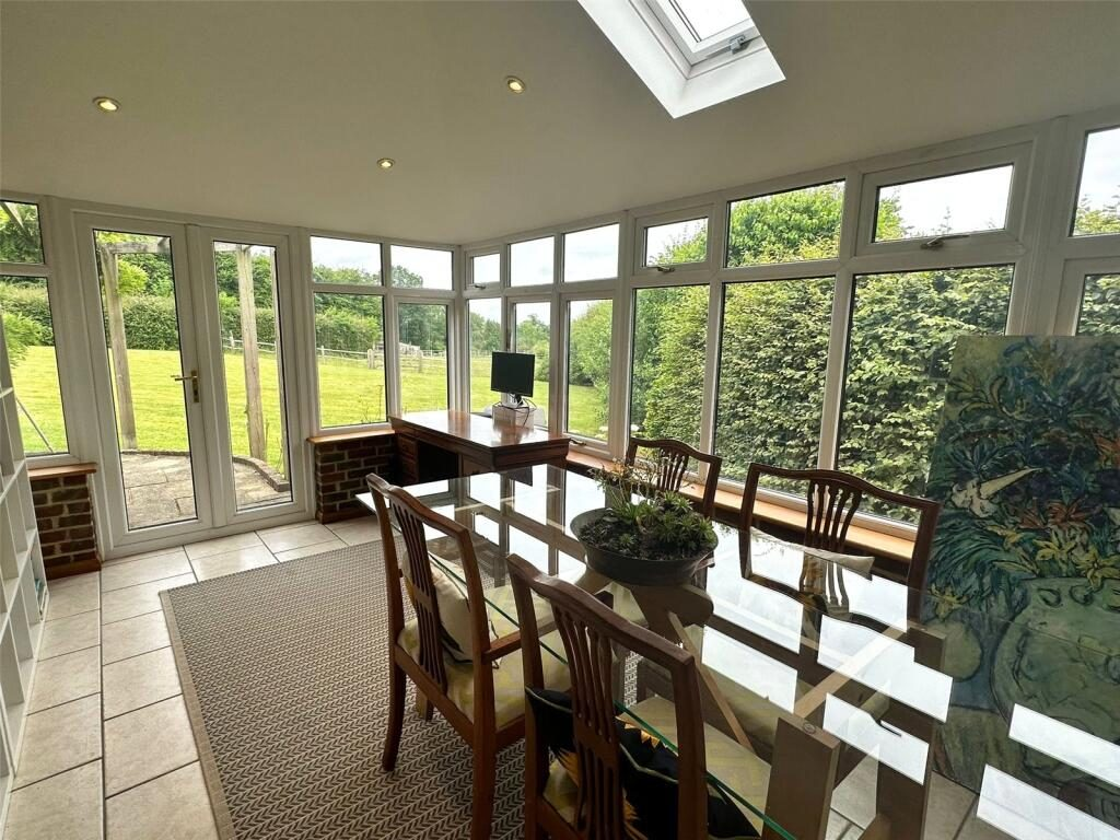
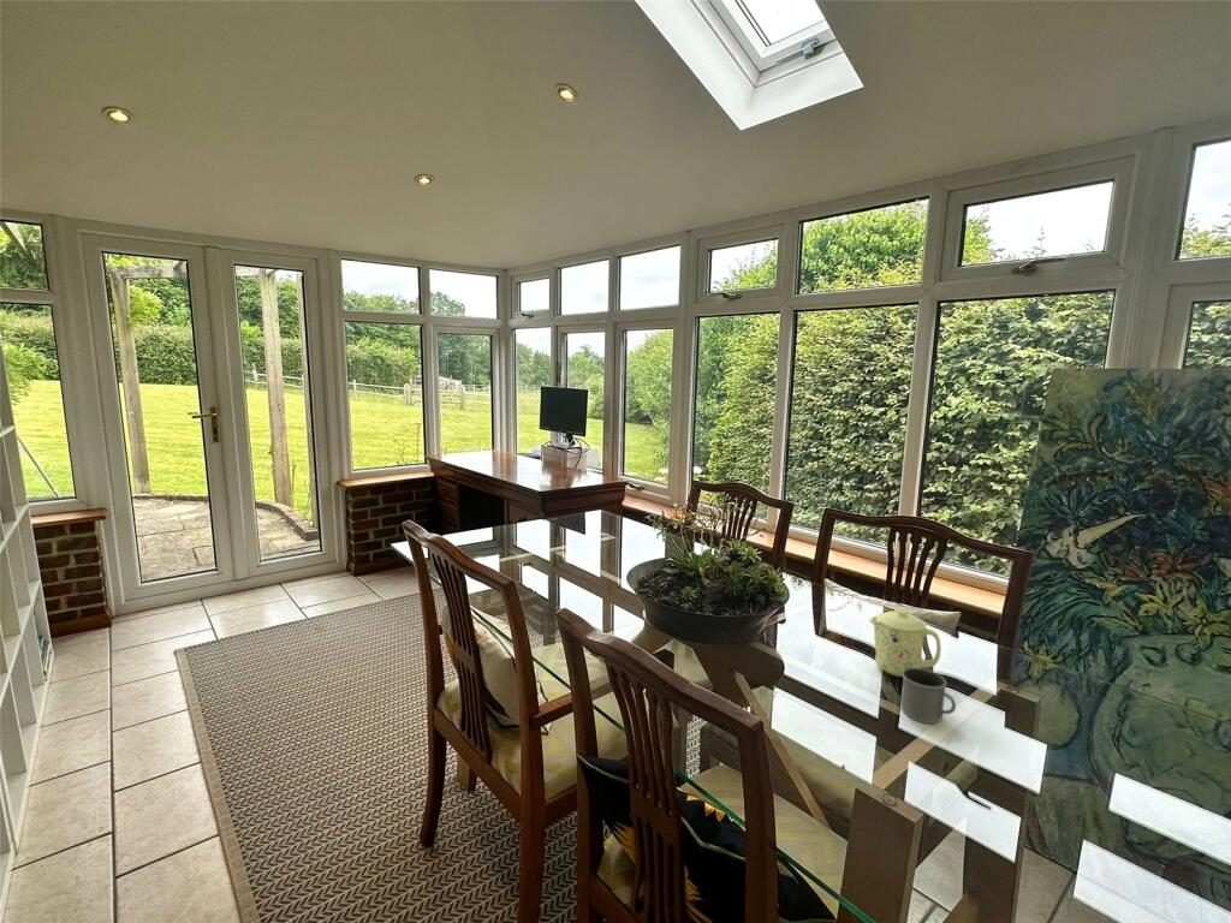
+ mug (927, 696)
+ mug (903, 641)
